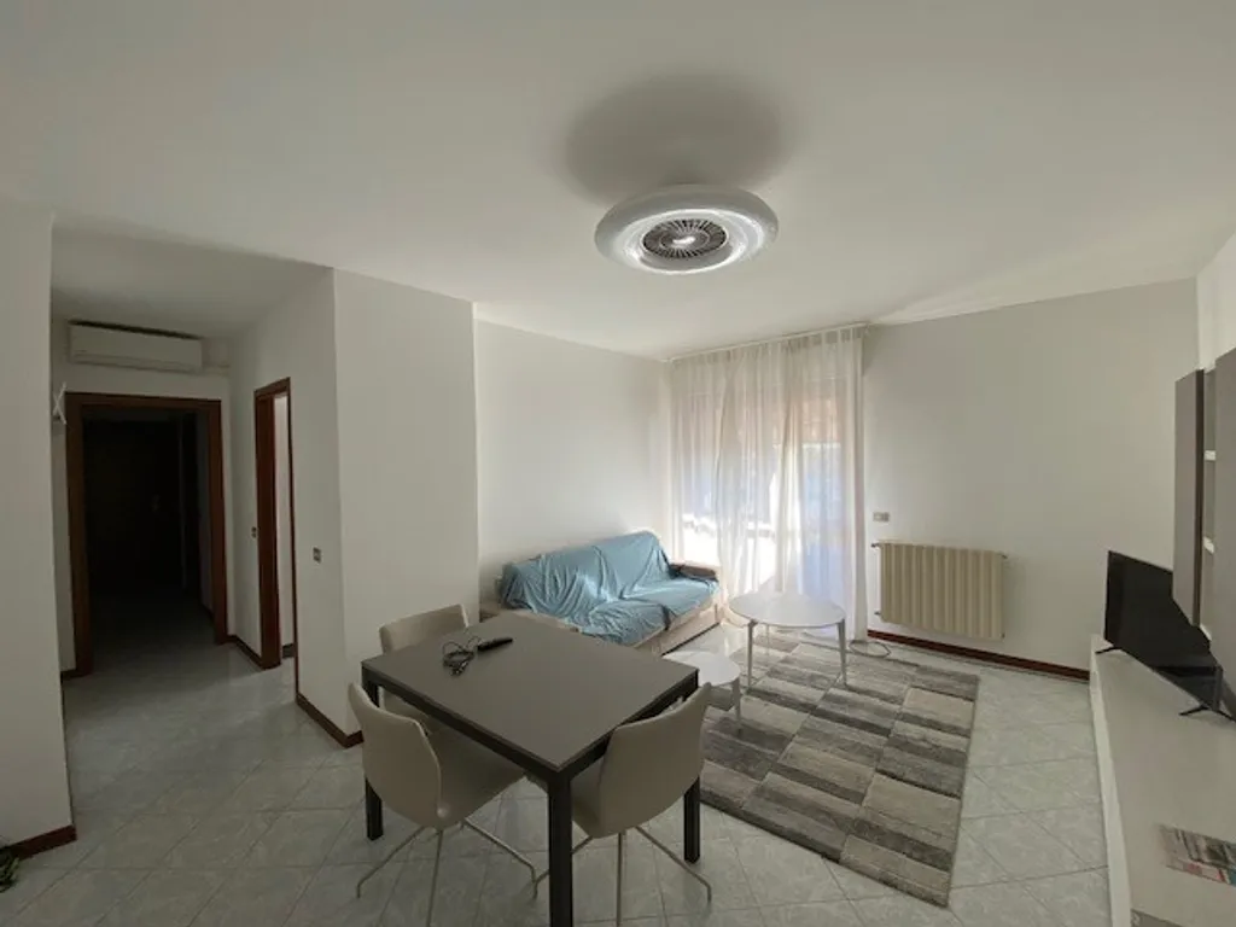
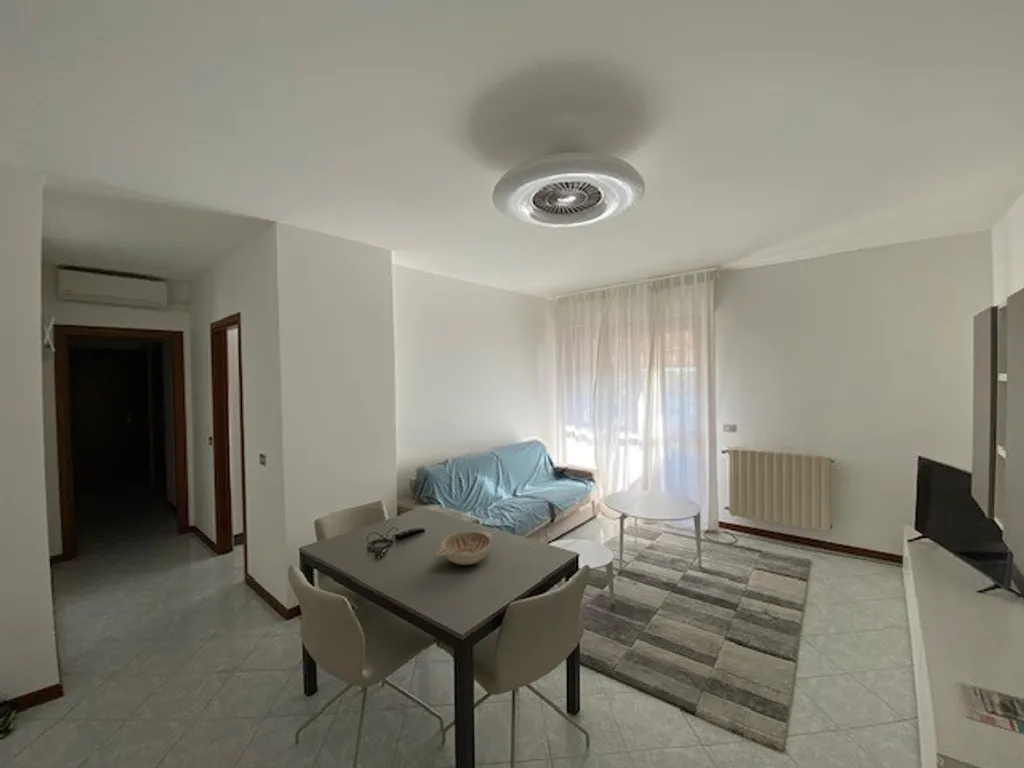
+ decorative bowl (466, 550)
